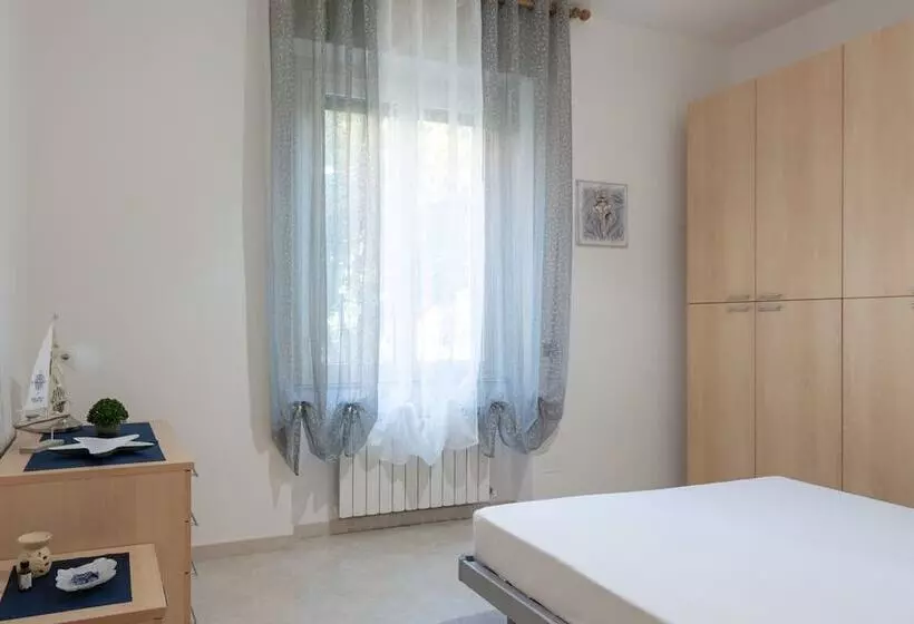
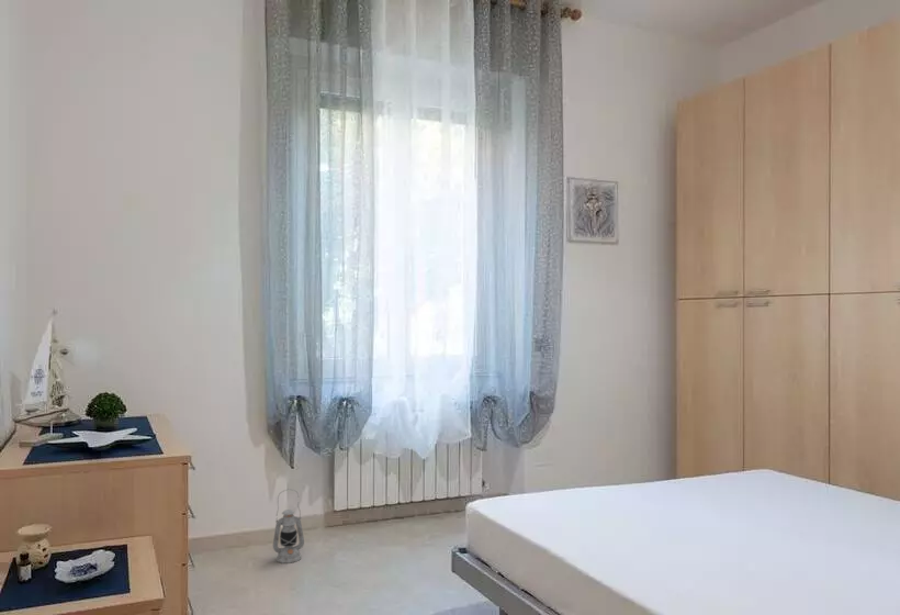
+ lantern (288, 523)
